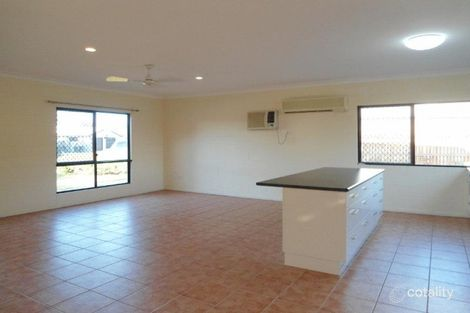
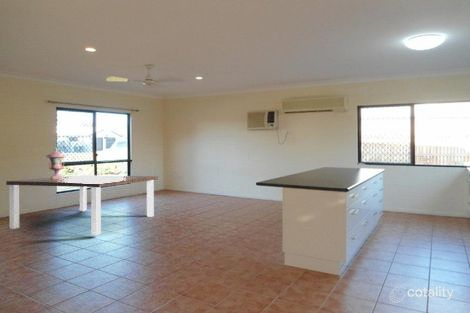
+ decorative urn (56, 162)
+ dining table (91, 200)
